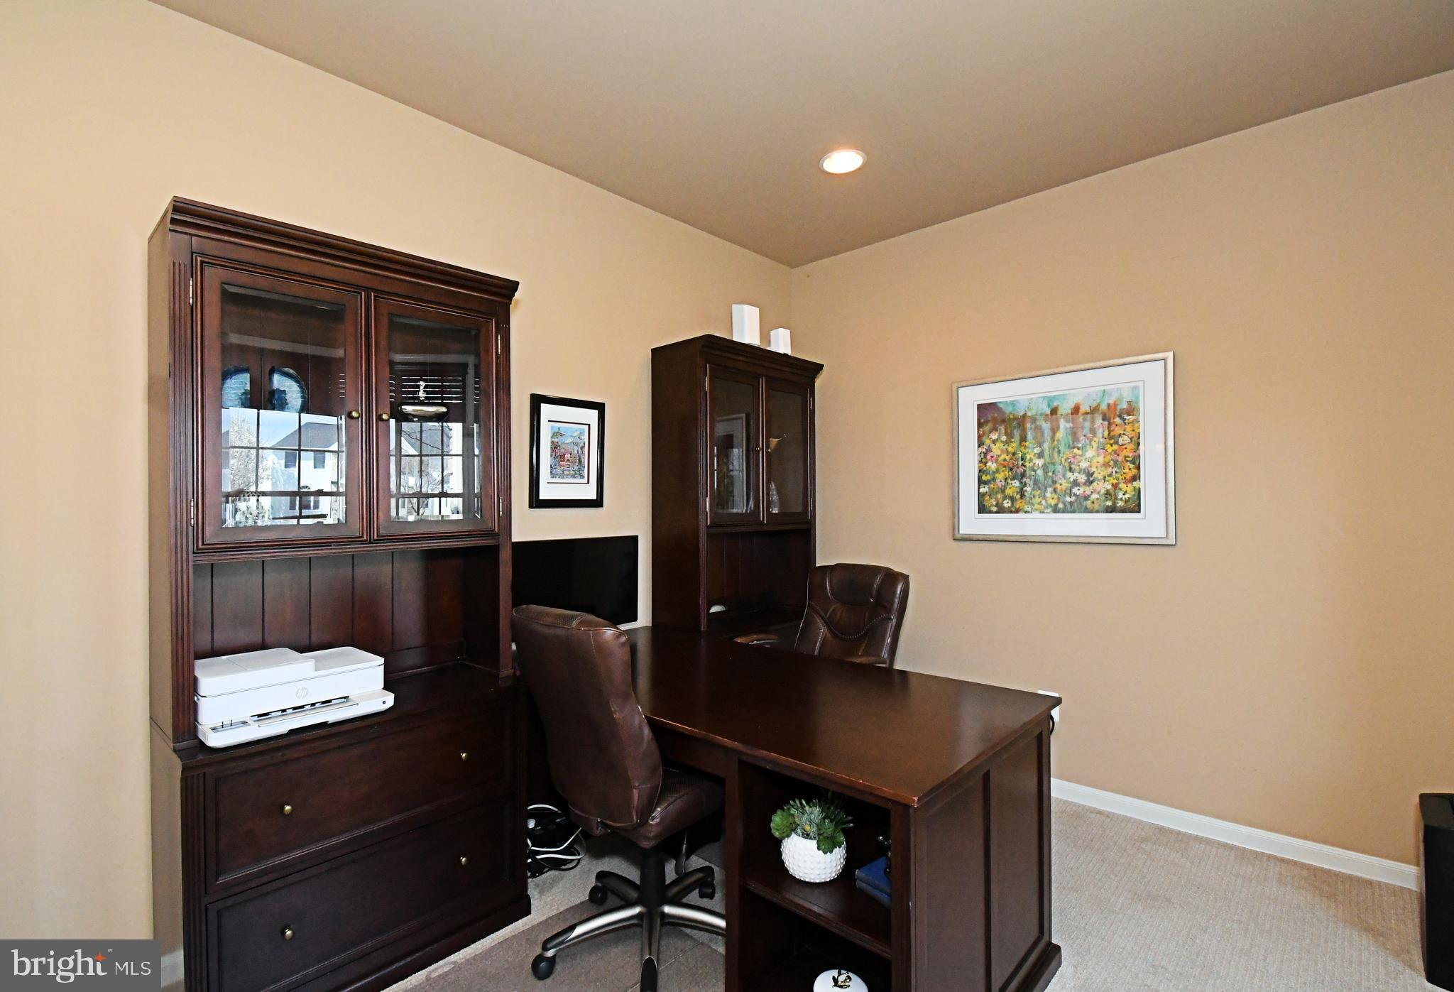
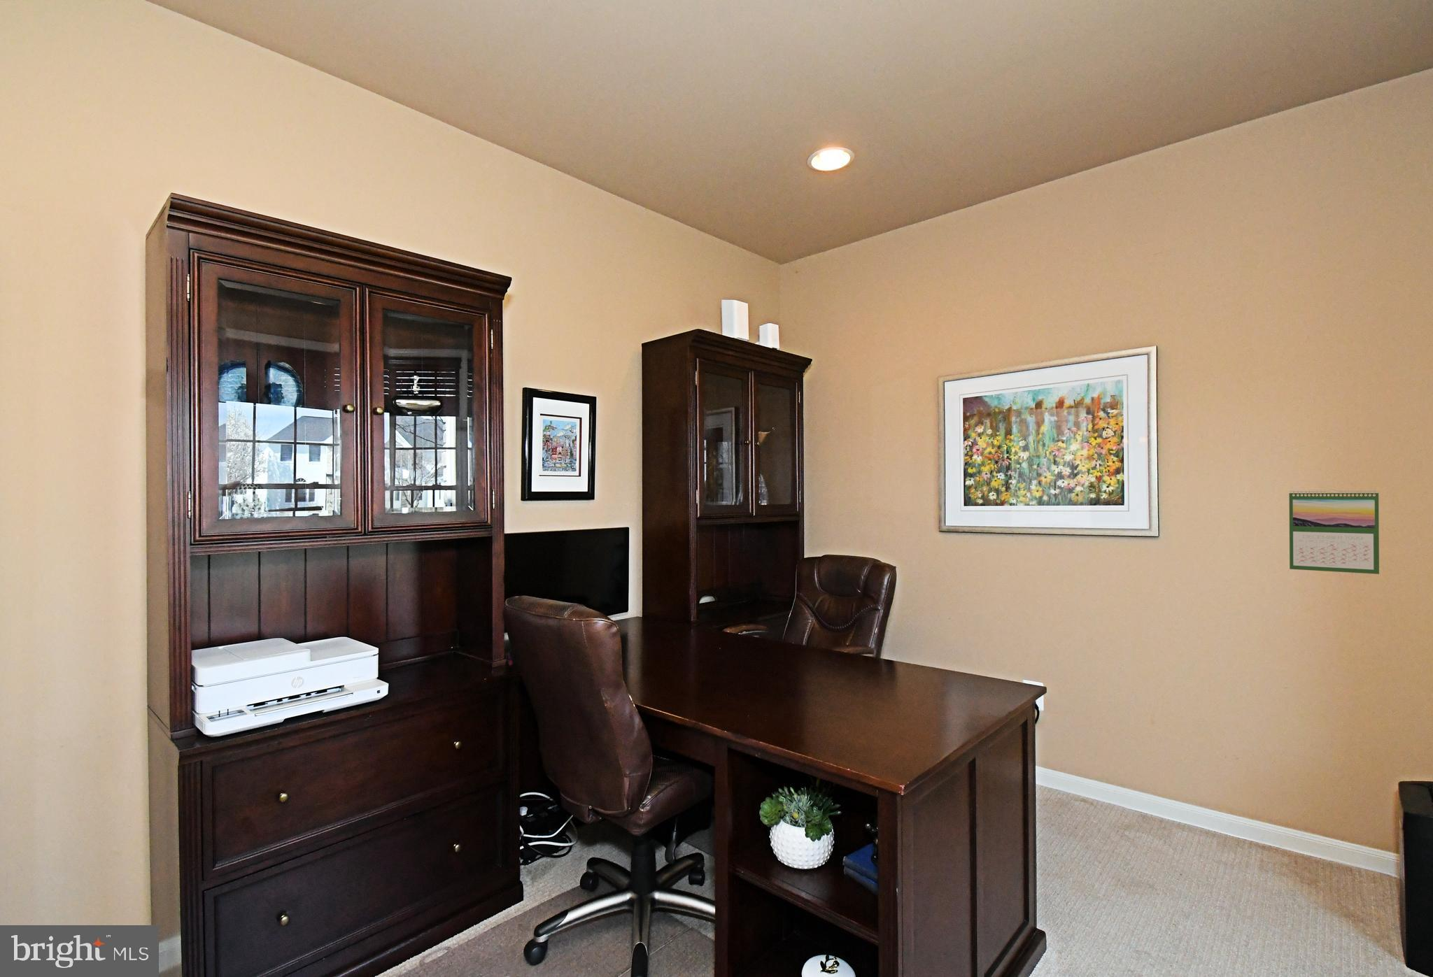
+ calendar (1332, 530)
